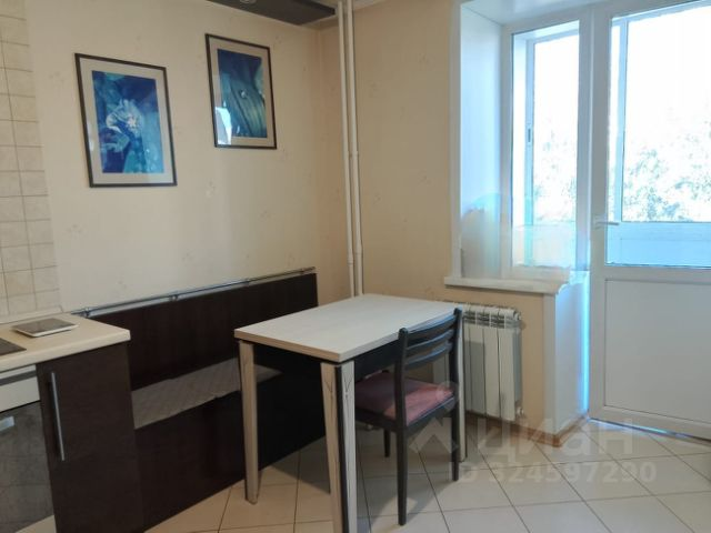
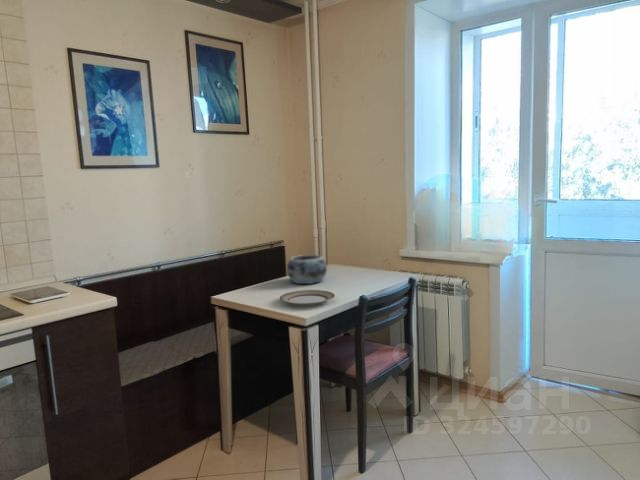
+ decorative bowl (306, 269)
+ plate (307, 298)
